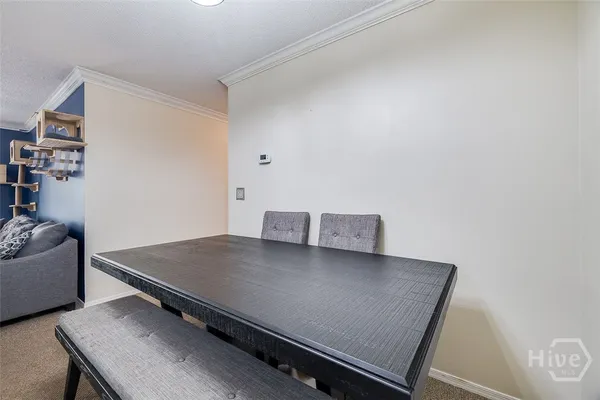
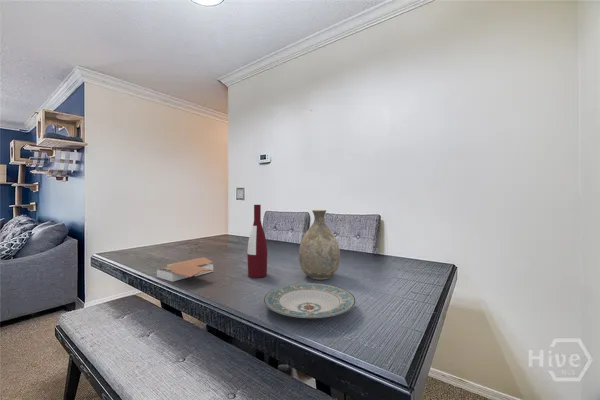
+ alcohol (257, 239)
+ book (193, 269)
+ plate (309, 302)
+ vase (319, 243)
